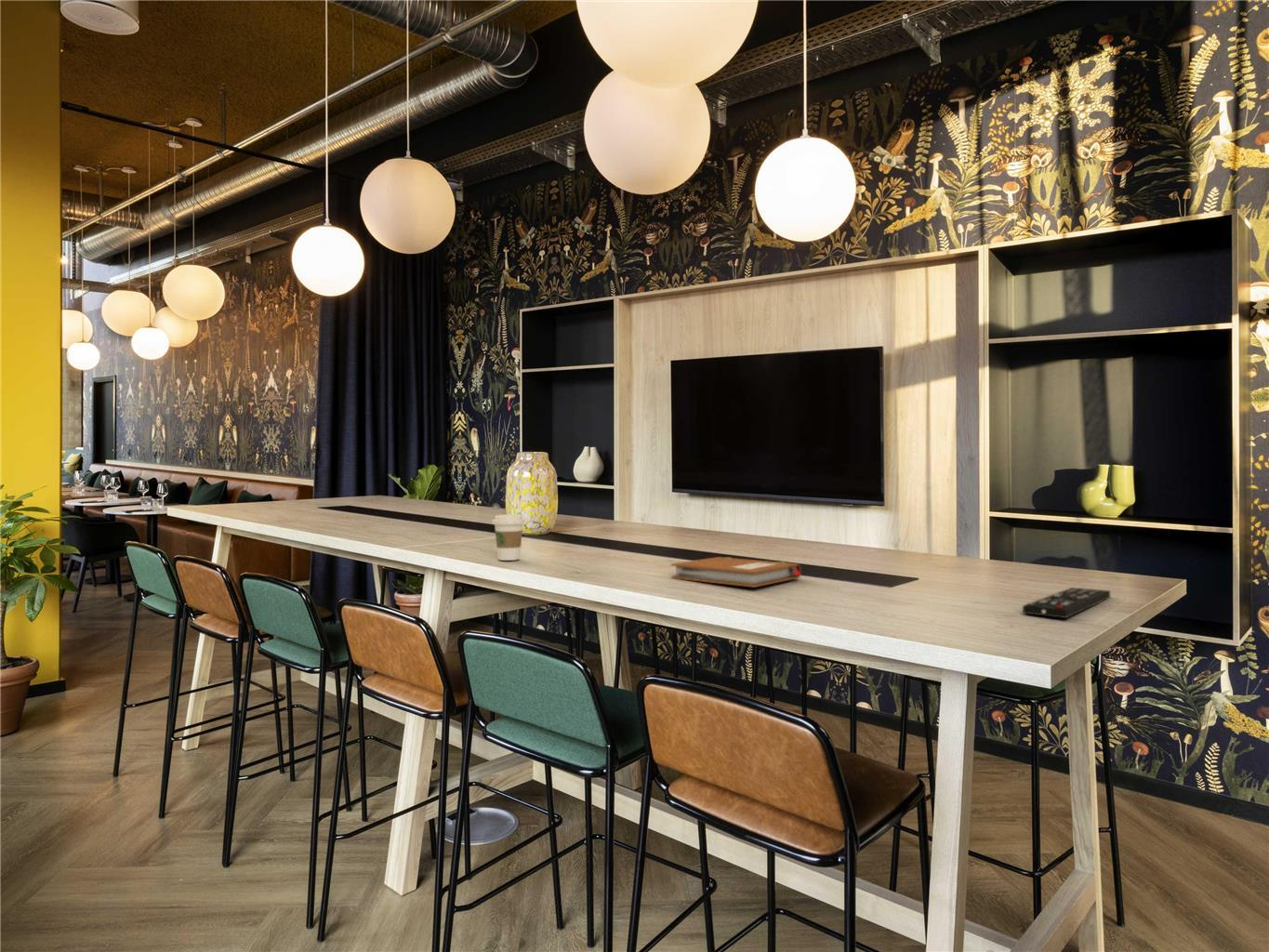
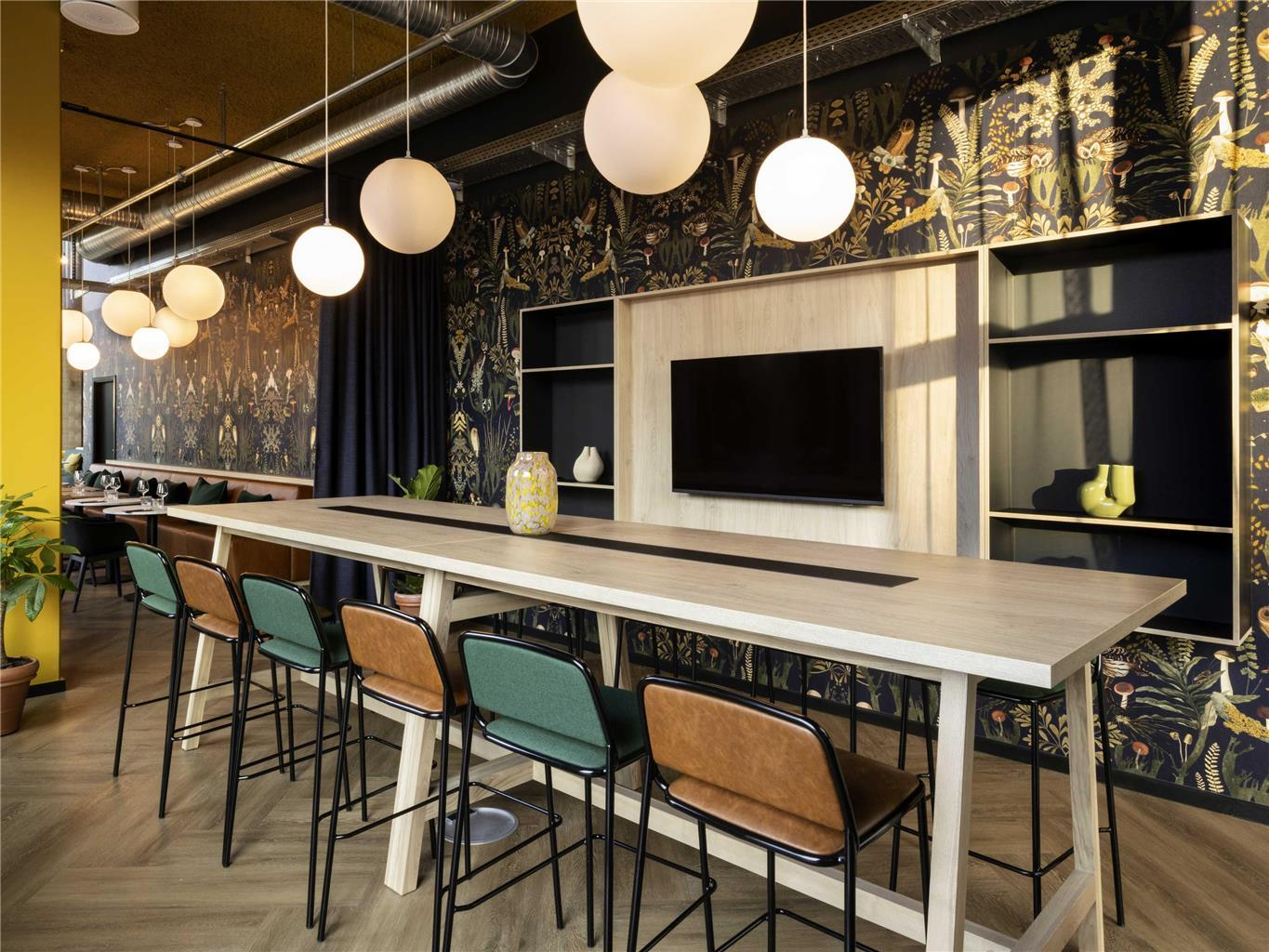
- notebook (738, 571)
- coffee cup (509, 536)
- remote control (1068, 601)
